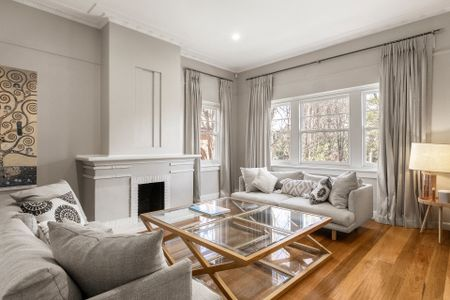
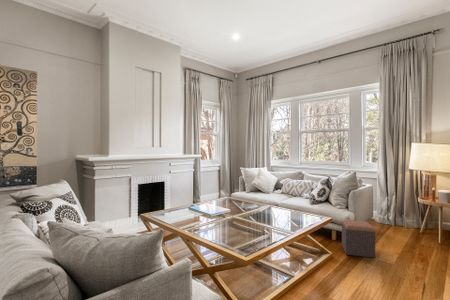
+ footstool (357, 237)
